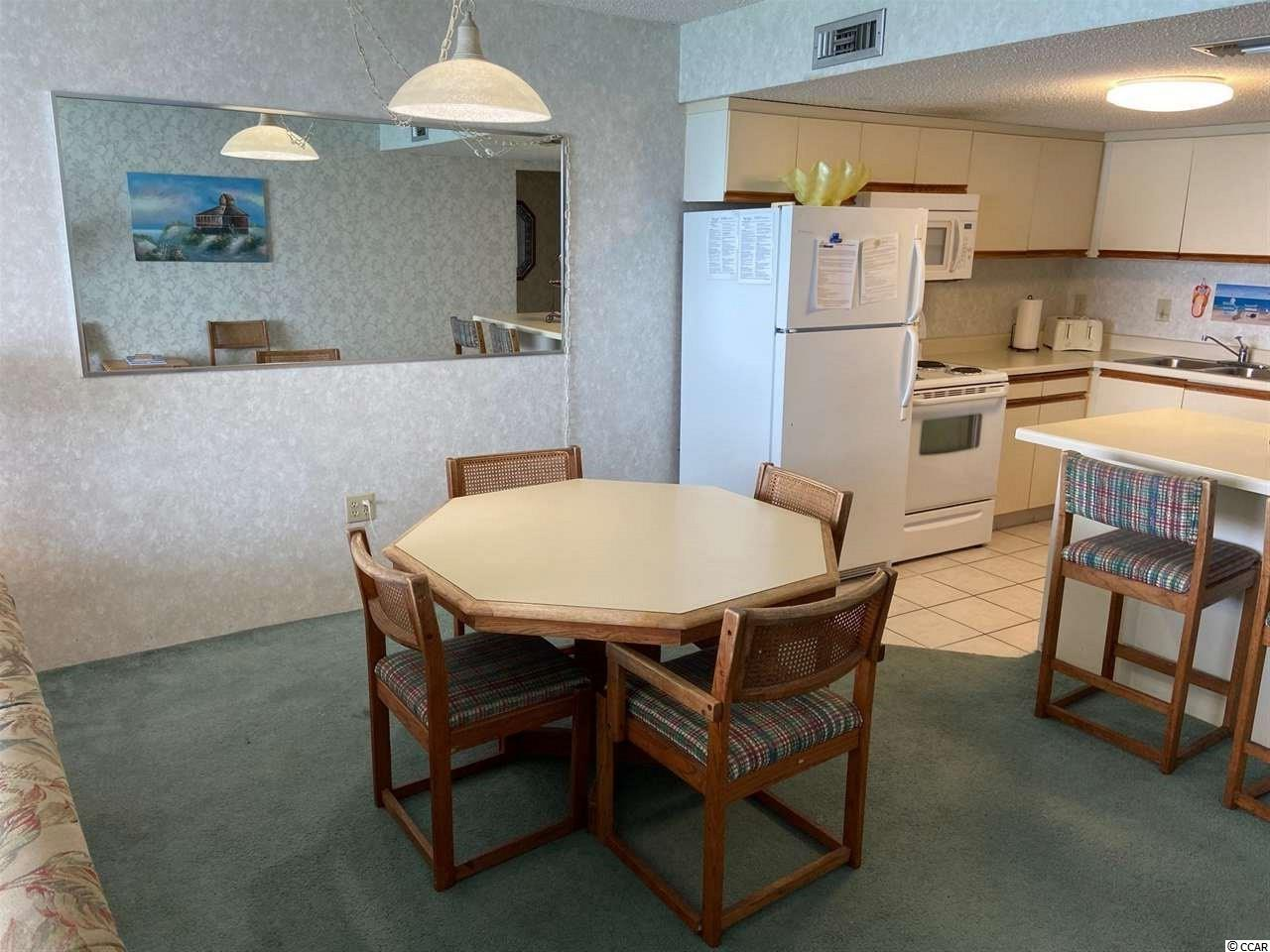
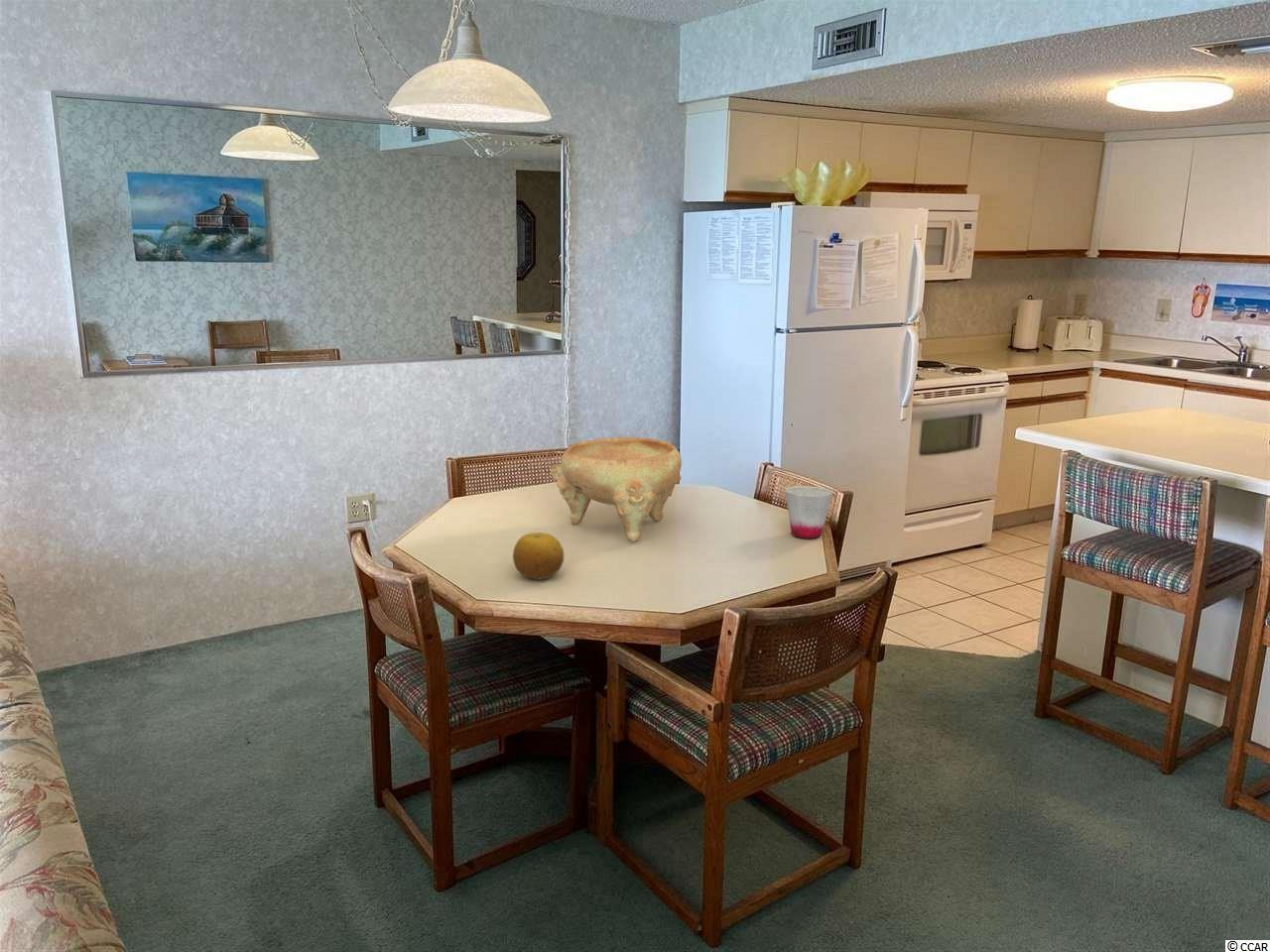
+ fruit (538, 555)
+ decorative bowl (618, 486)
+ cup (807, 513)
